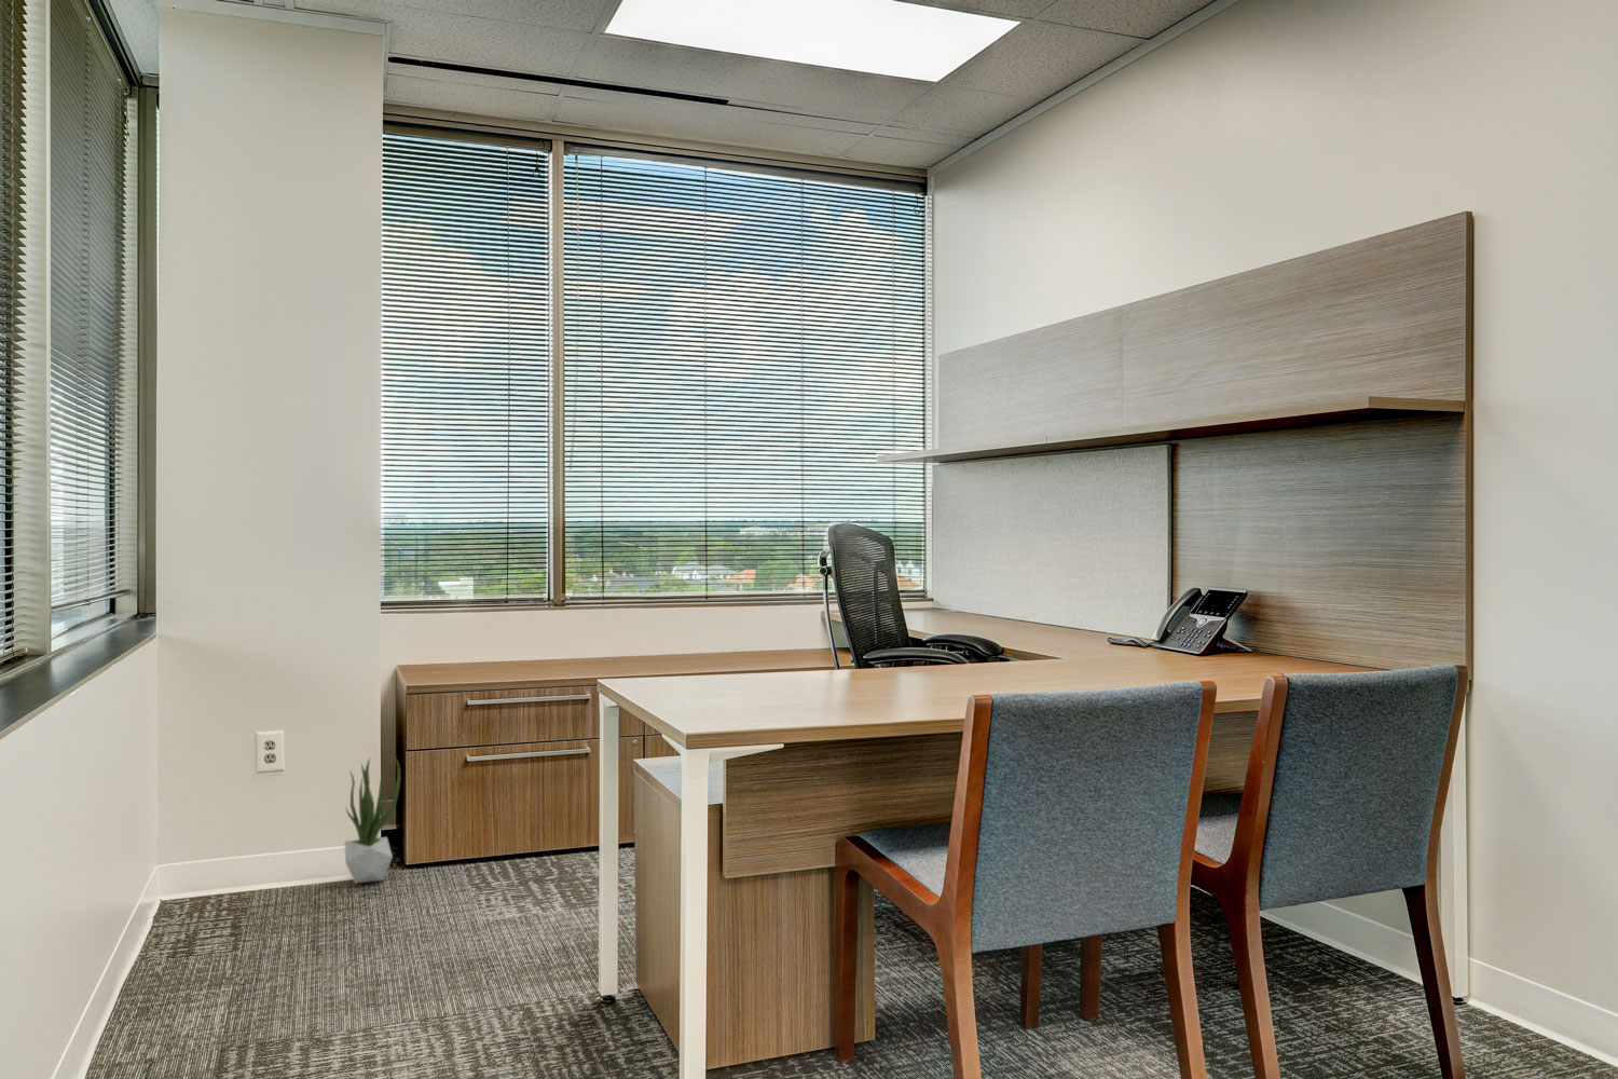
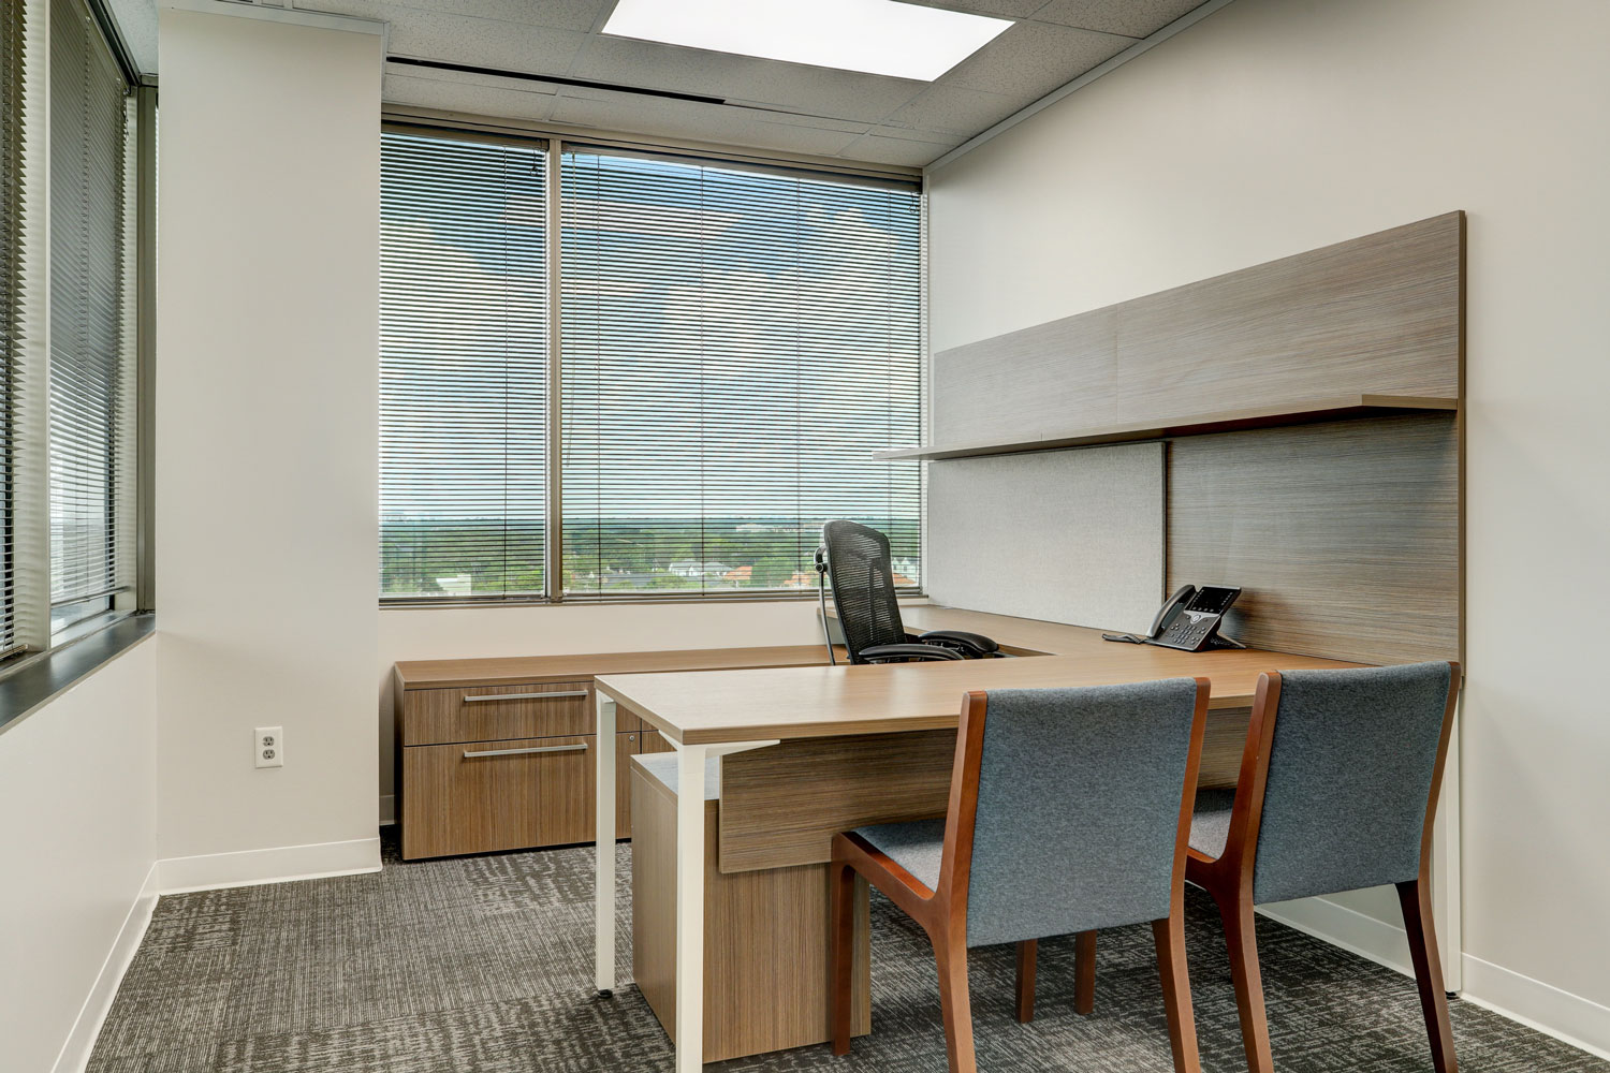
- potted plant (372, 819)
